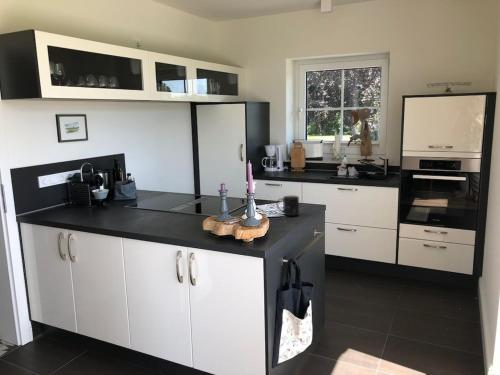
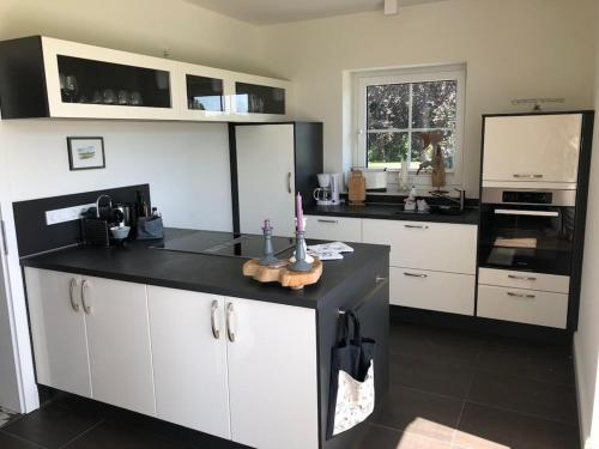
- mug (287, 205)
